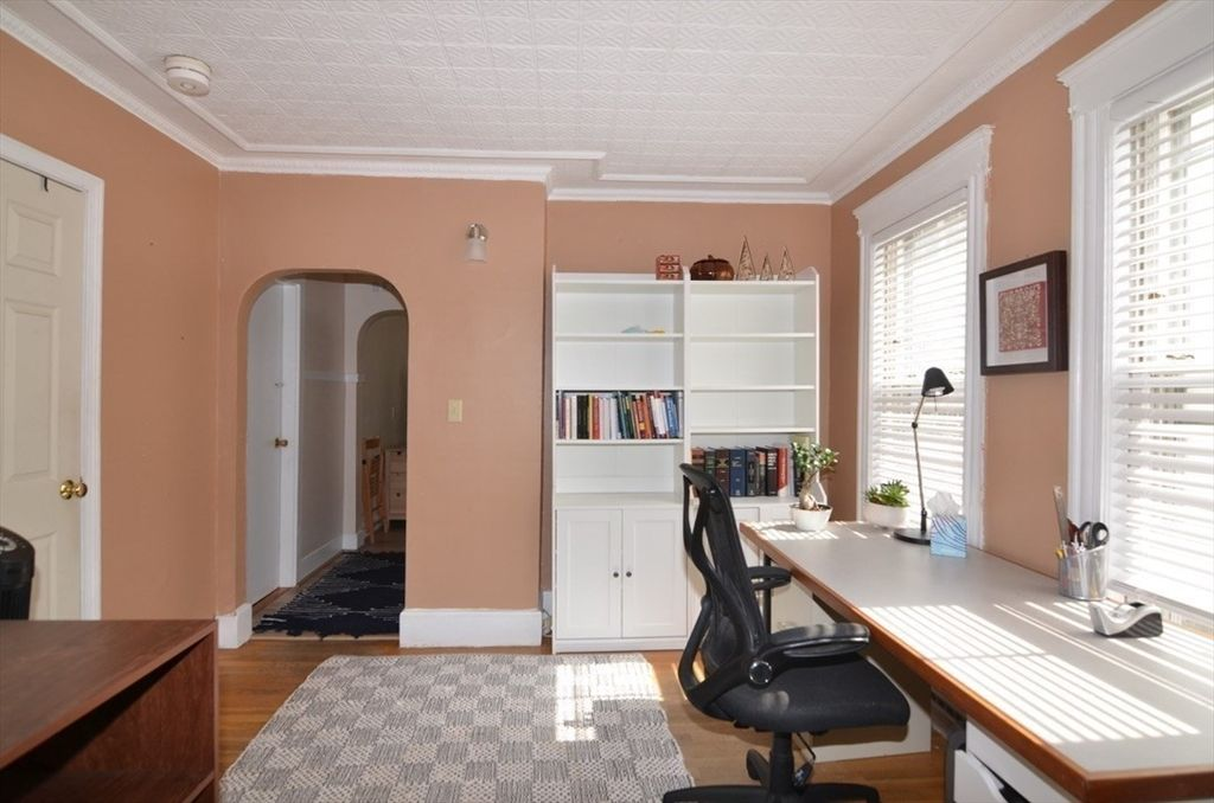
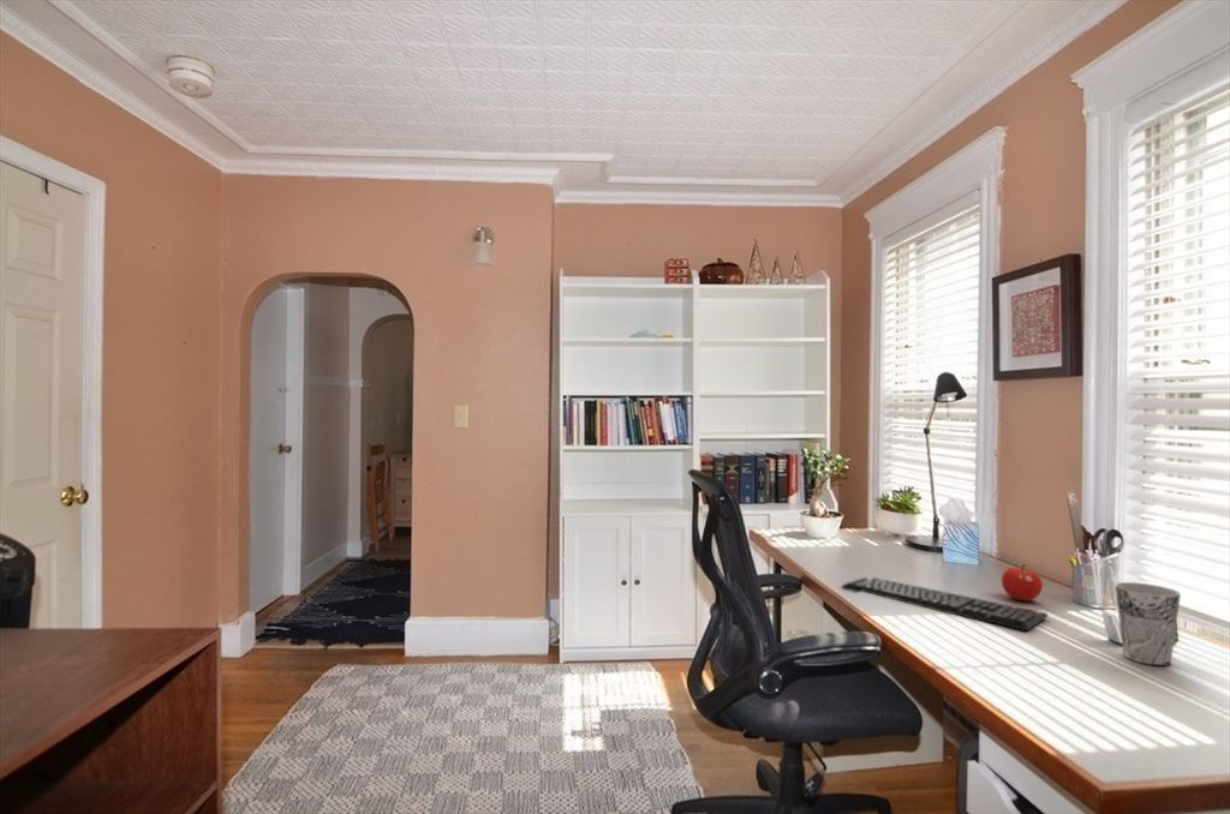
+ cup (1146, 623)
+ fruit (1021, 581)
+ keyboard (937, 598)
